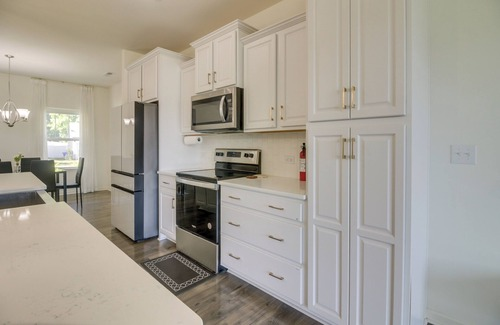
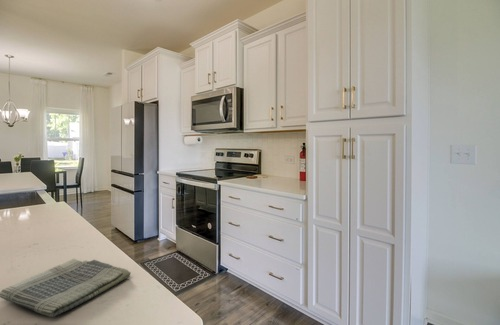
+ dish towel (71, 280)
